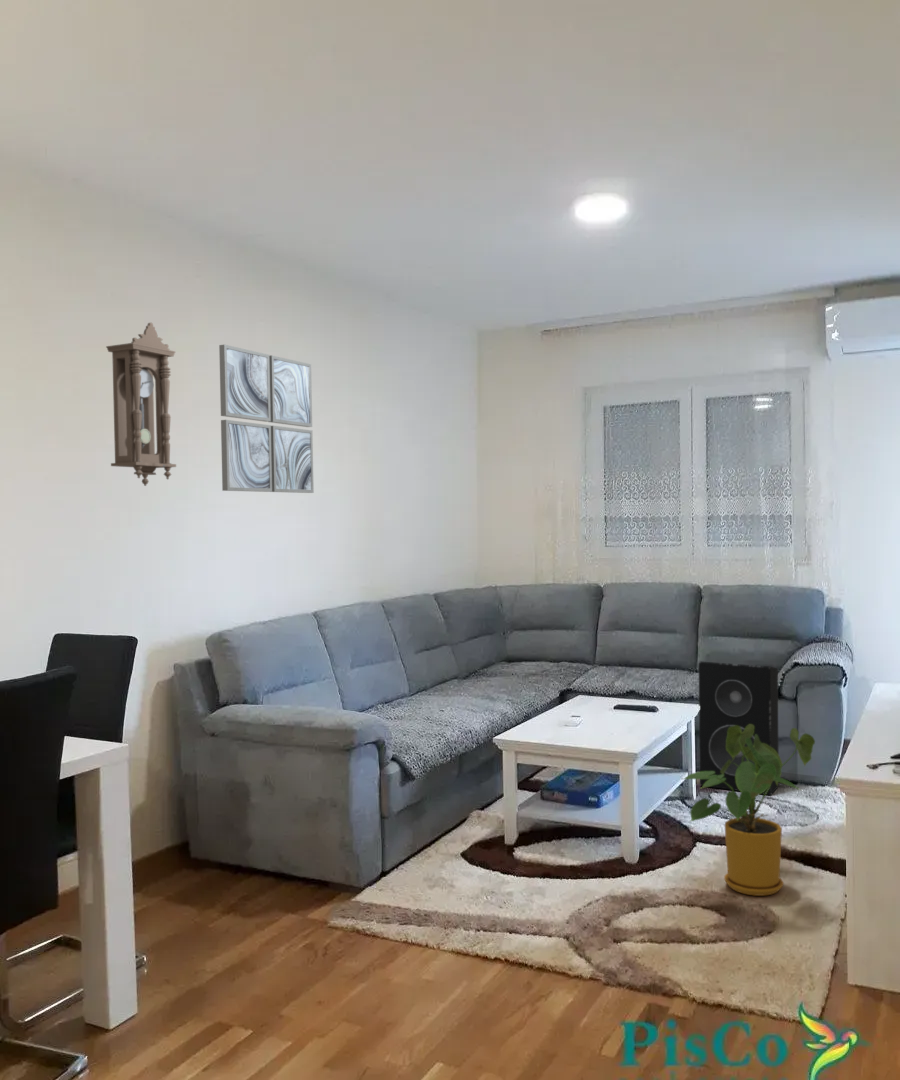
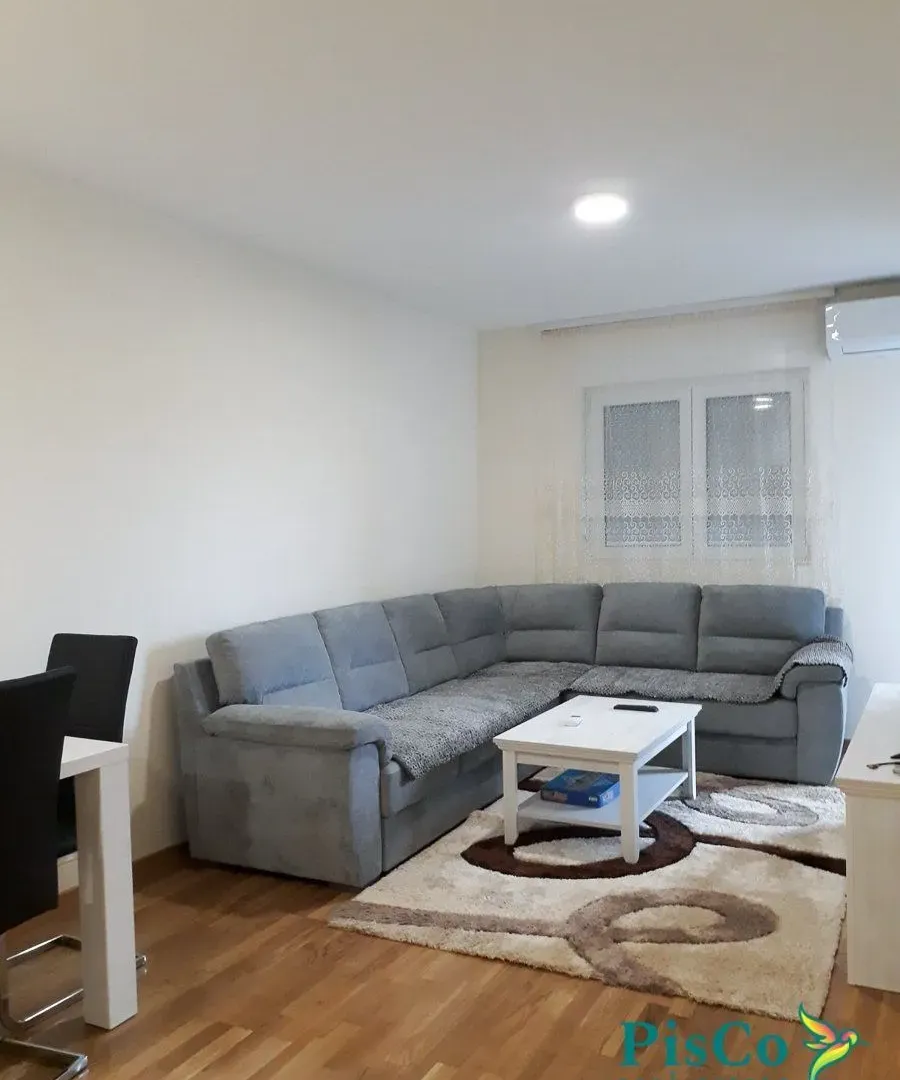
- pendulum clock (142, 405)
- speaker (743, 721)
- wall art (269, 425)
- house plant (748, 808)
